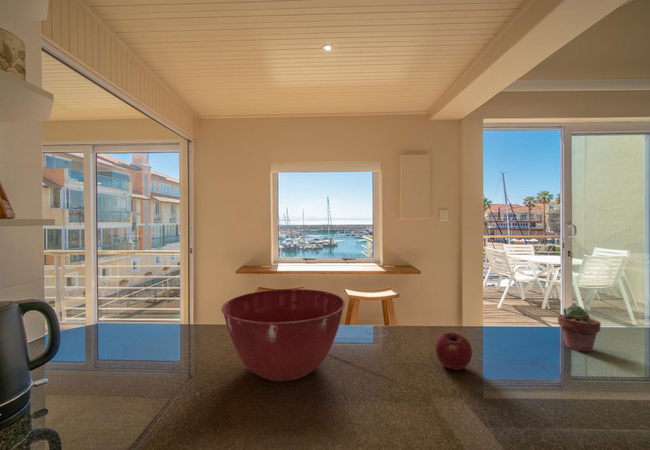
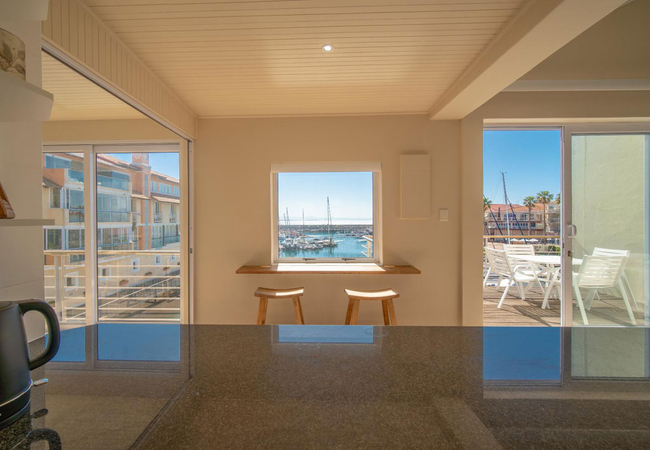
- apple (453, 350)
- potted succulent (578, 327)
- mixing bowl (285, 333)
